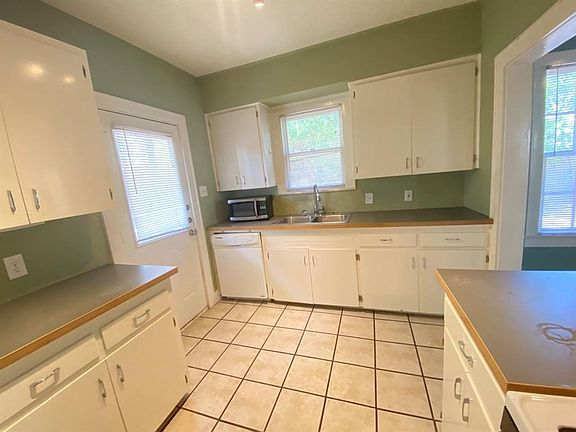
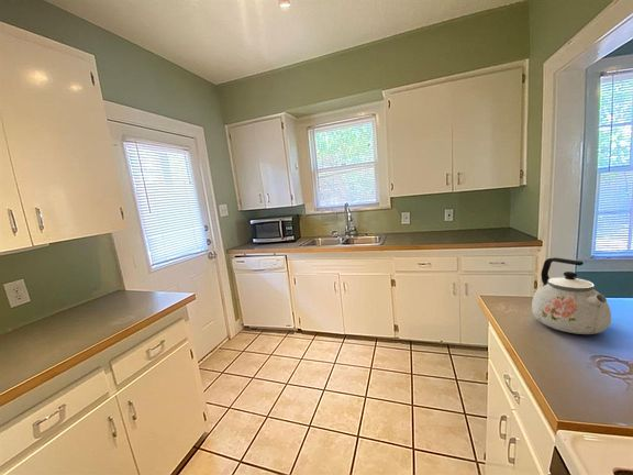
+ kettle (569, 292)
